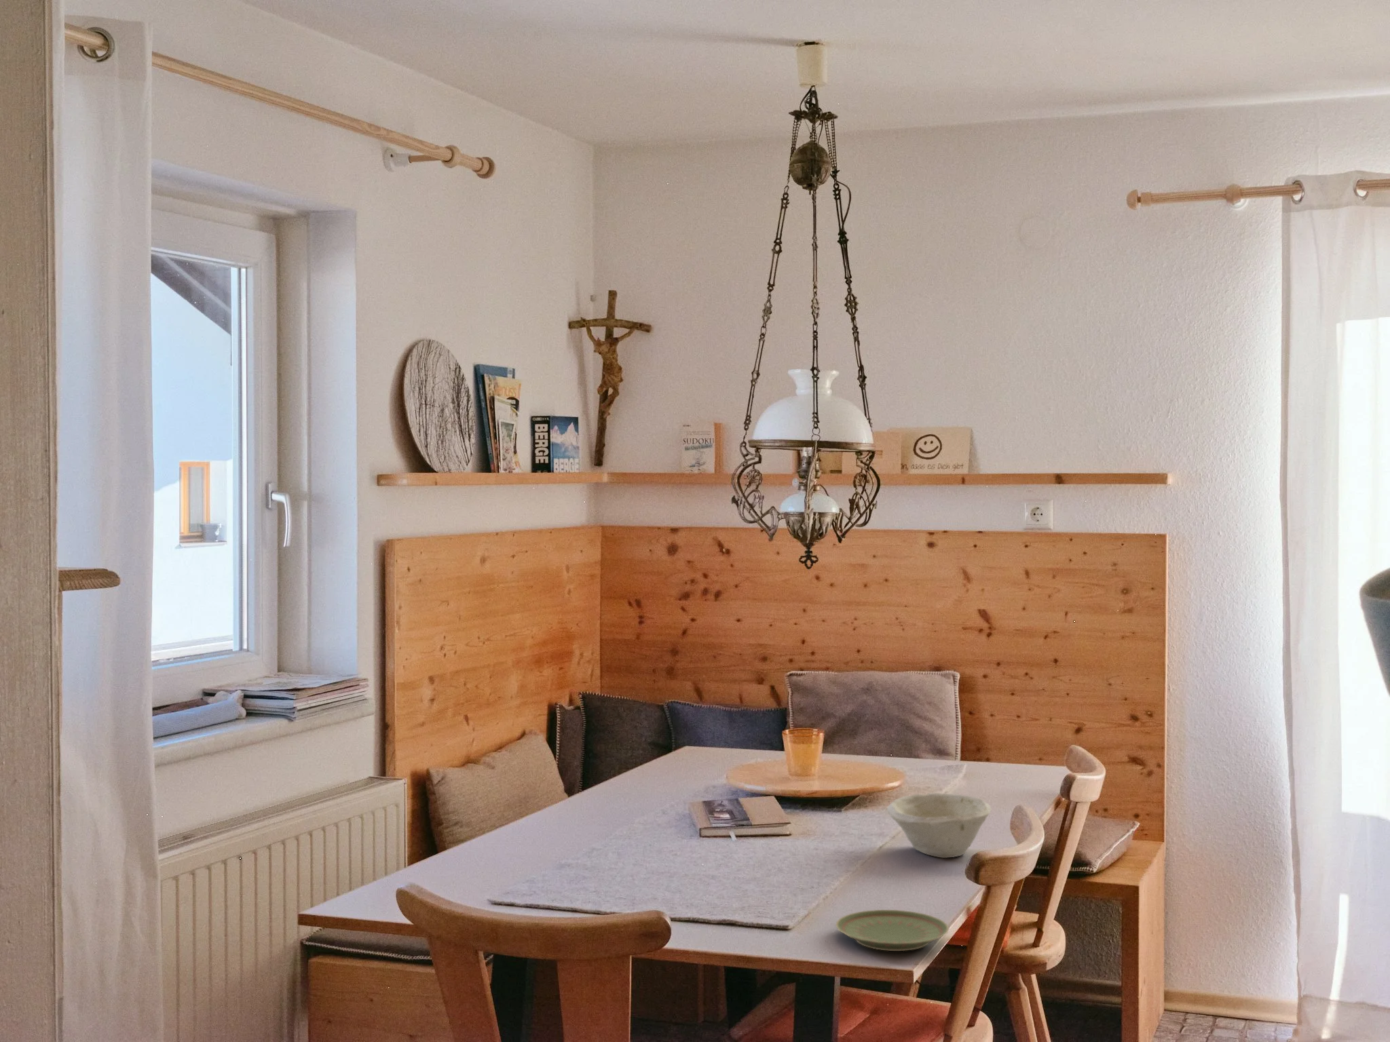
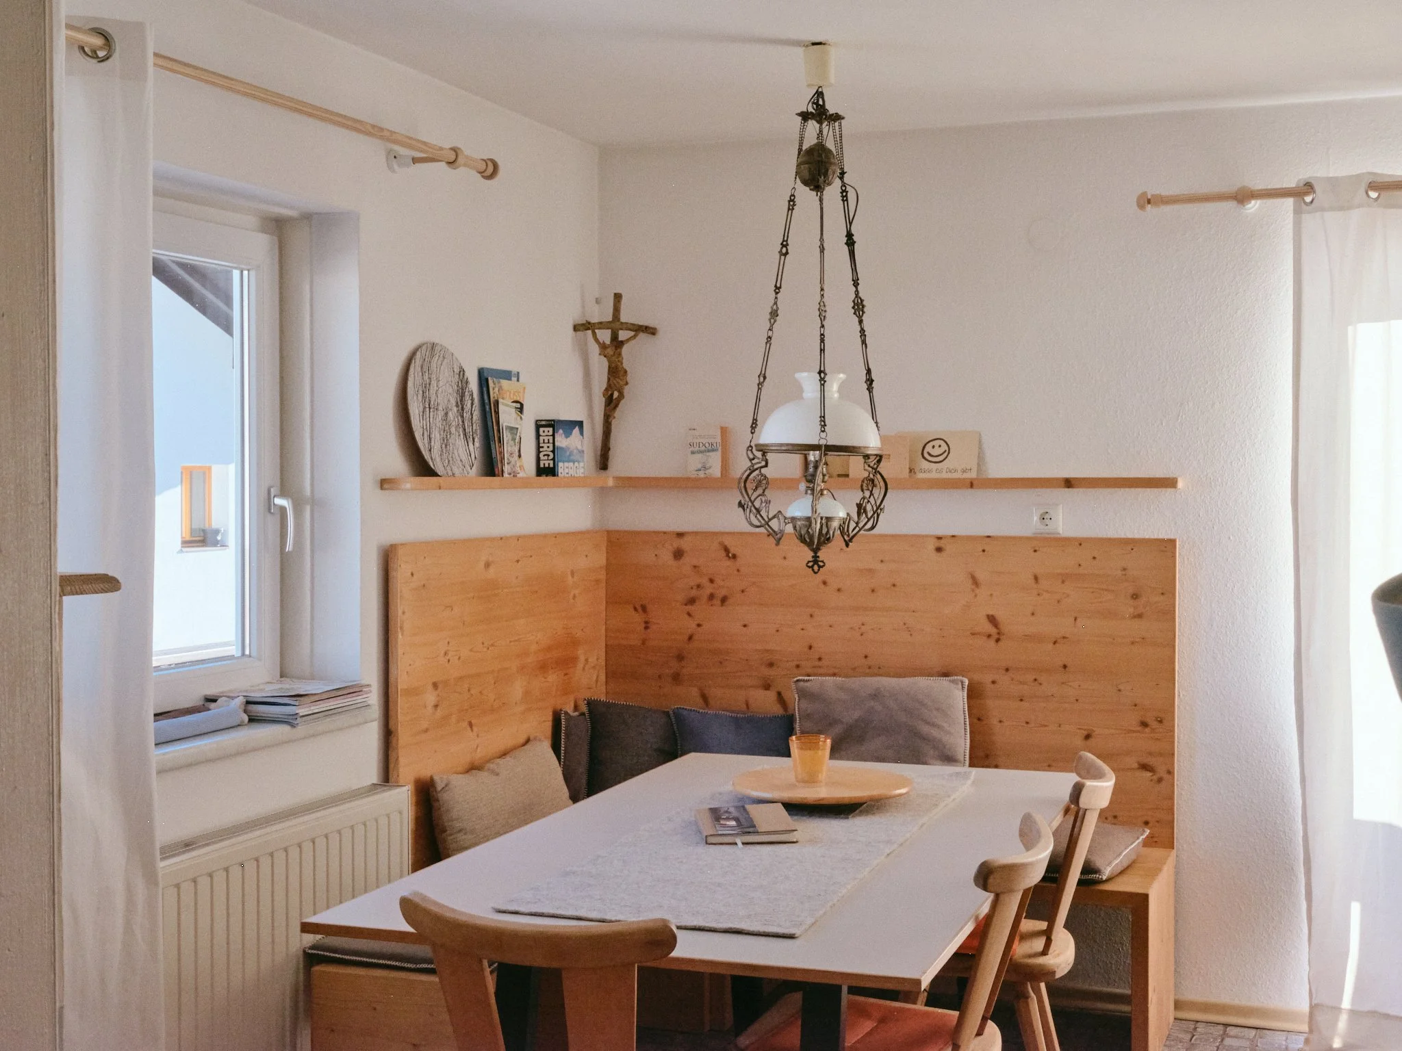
- plate (892, 933)
- bowl (938, 827)
